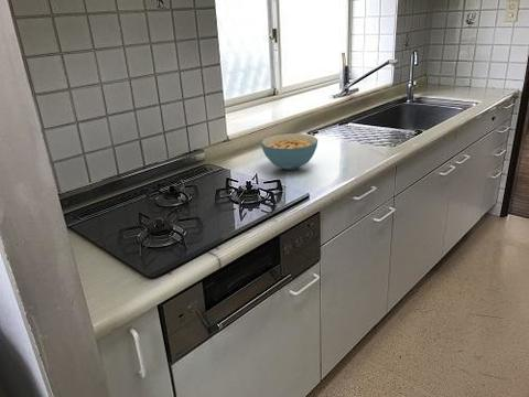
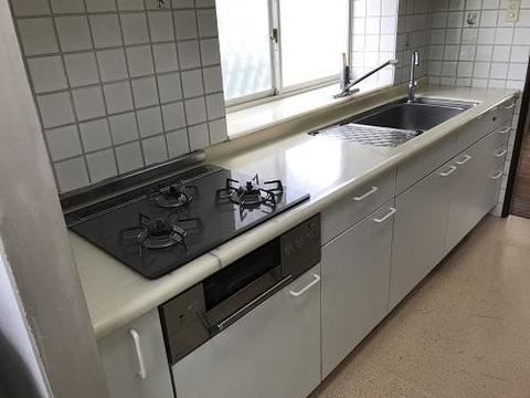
- cereal bowl (290, 153)
